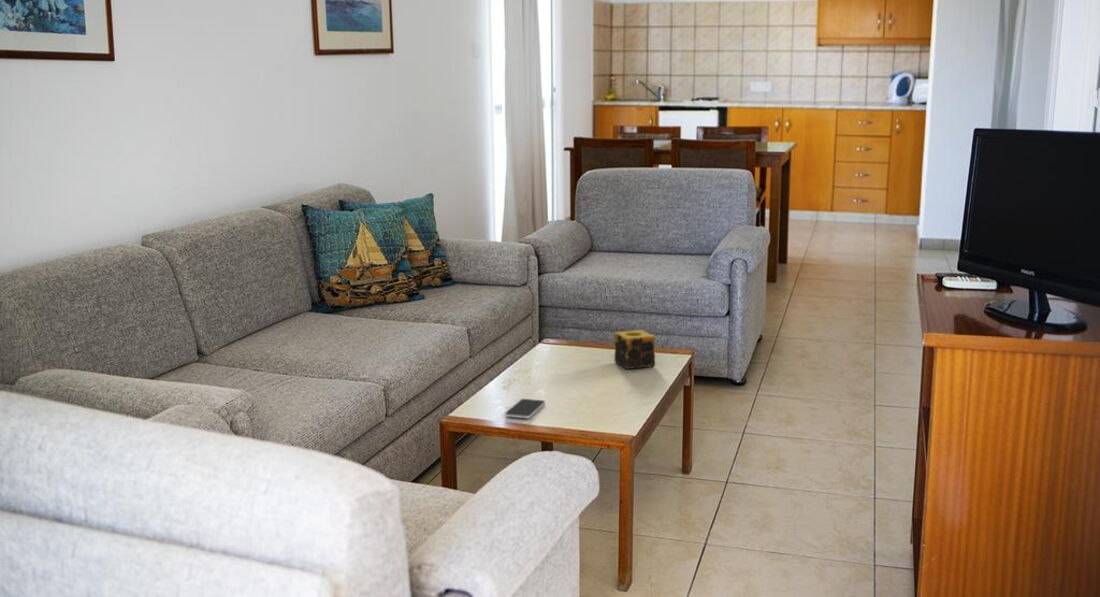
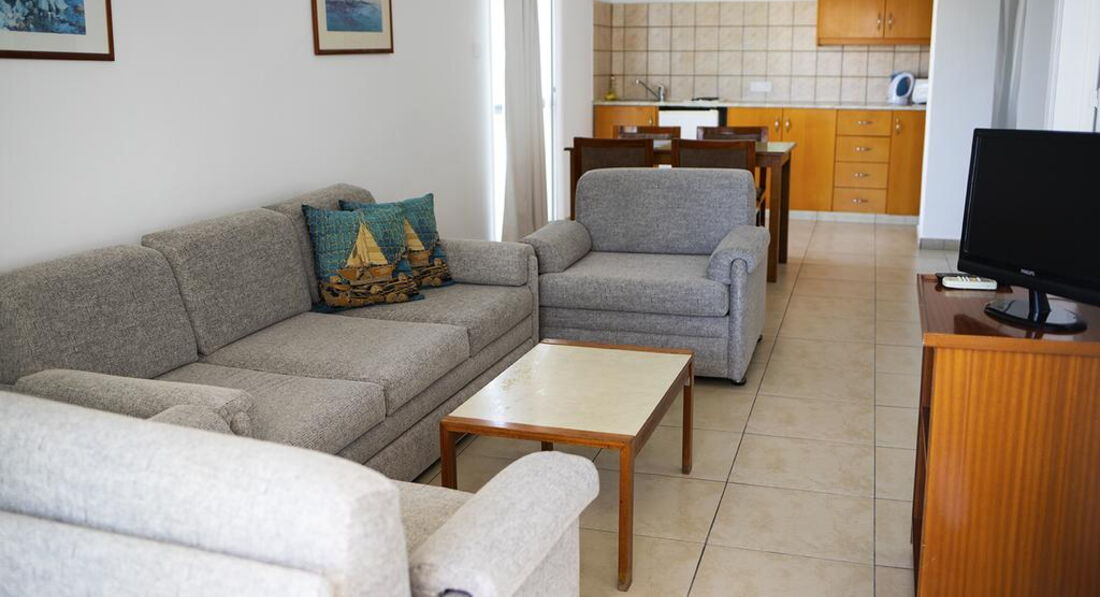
- smartphone (525, 408)
- candle (634, 349)
